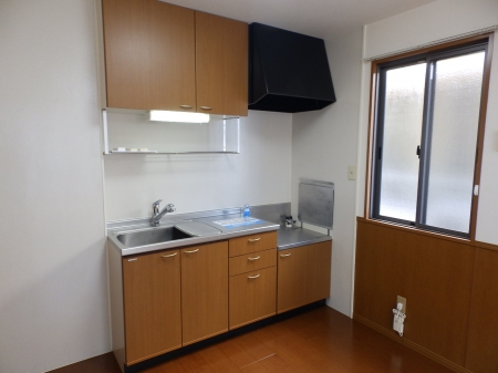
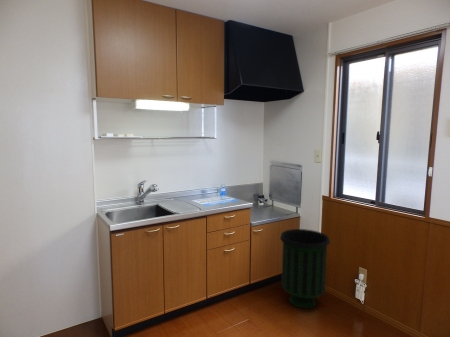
+ trash can (303, 268)
